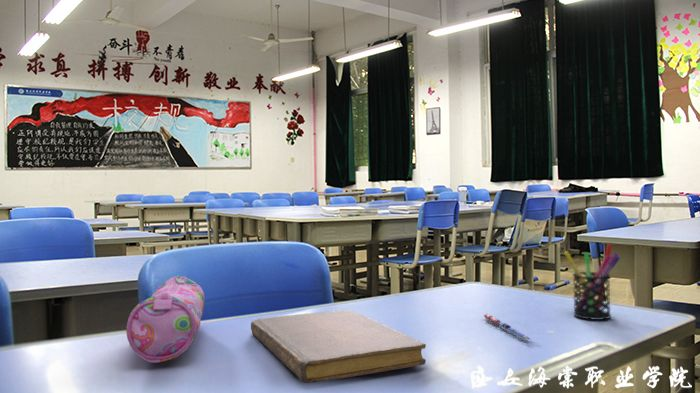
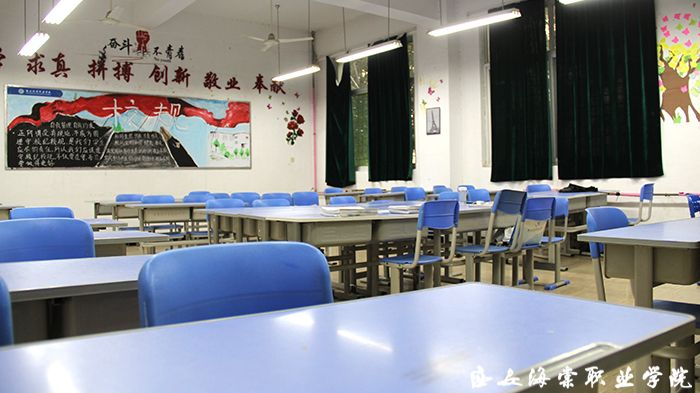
- pen holder (592, 279)
- pen (505, 325)
- pencil case (170, 313)
- notebook (330, 339)
